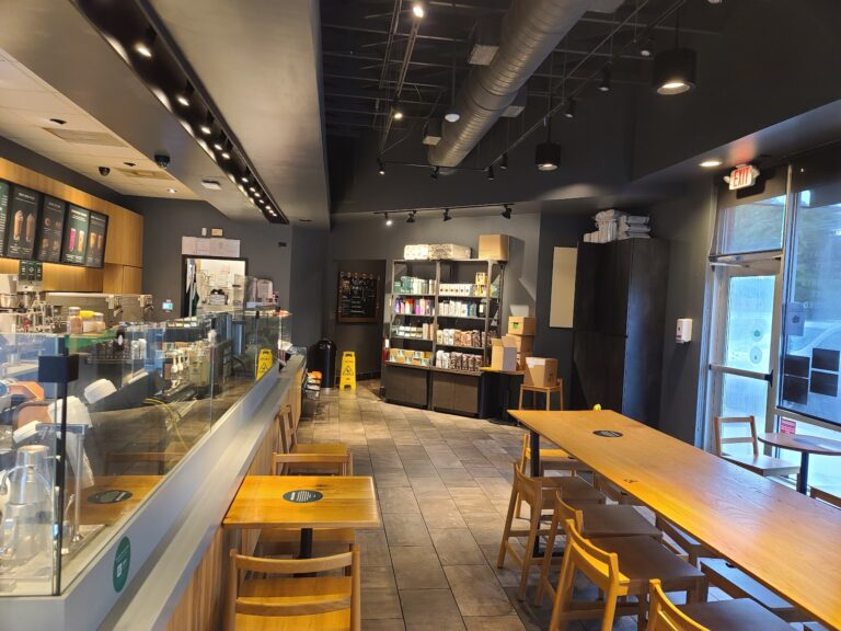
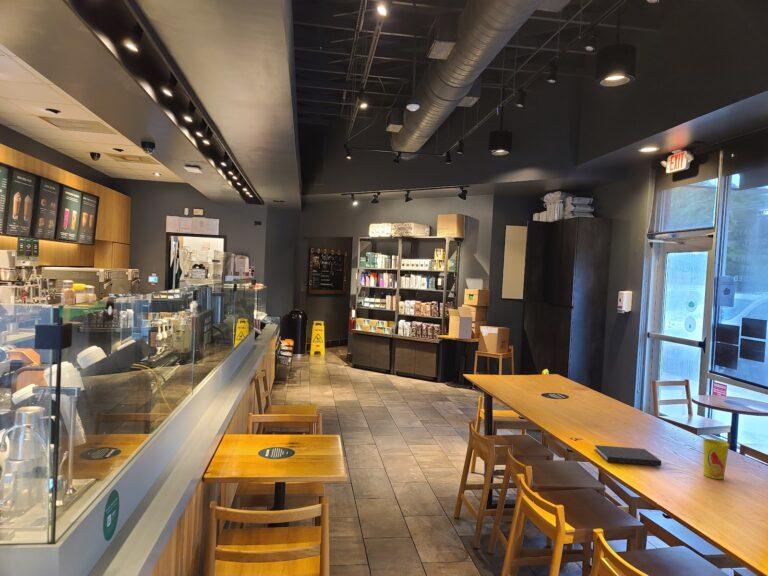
+ diary (626, 455)
+ cup (714, 459)
